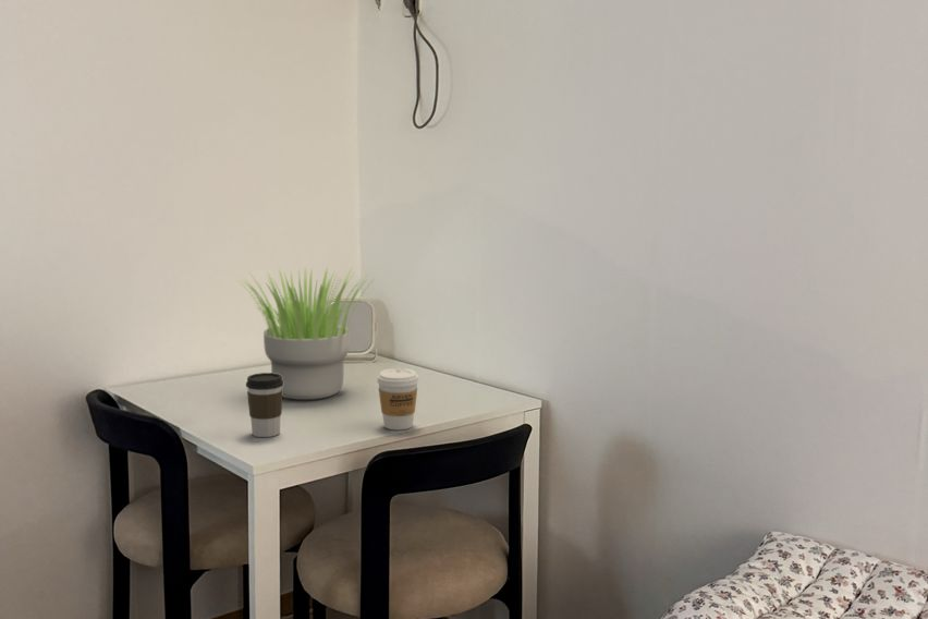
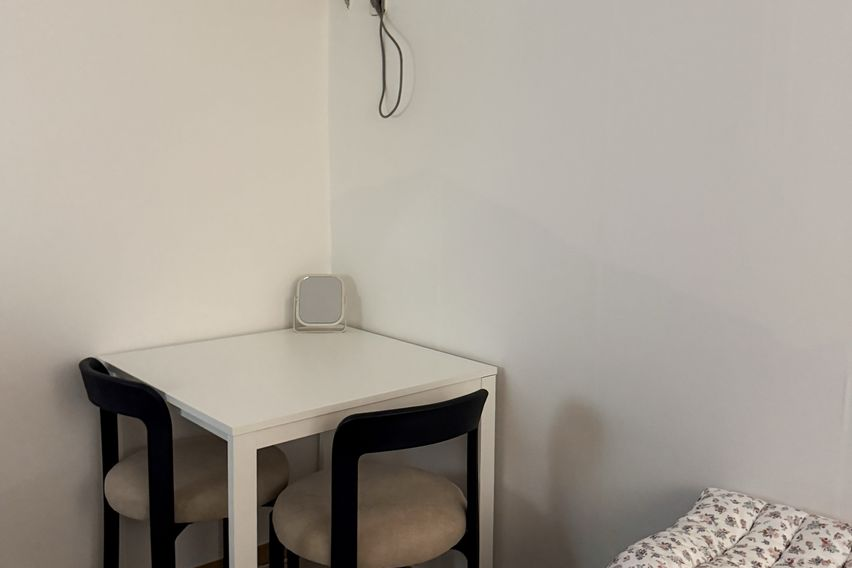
- potted plant (308, 333)
- coffee cup (398, 398)
- coffee cup (265, 404)
